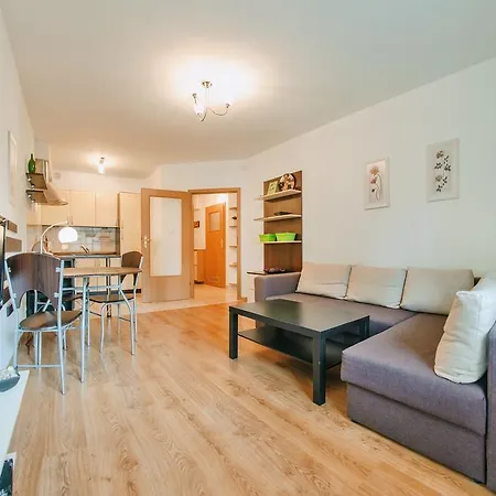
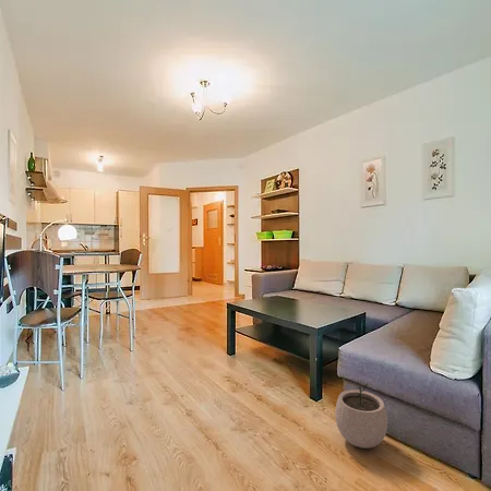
+ plant pot (360, 411)
